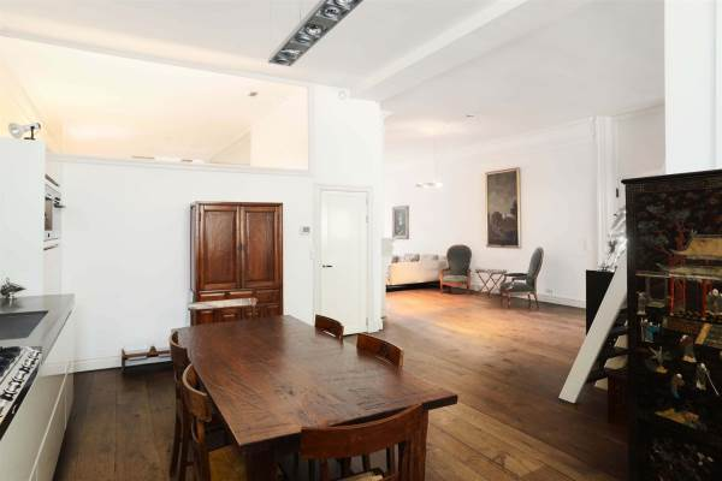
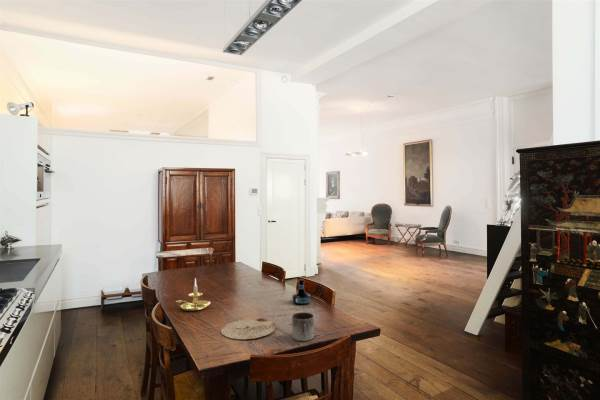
+ plate (248, 327)
+ candle holder (193, 293)
+ mug (304, 327)
+ tequila bottle (301, 291)
